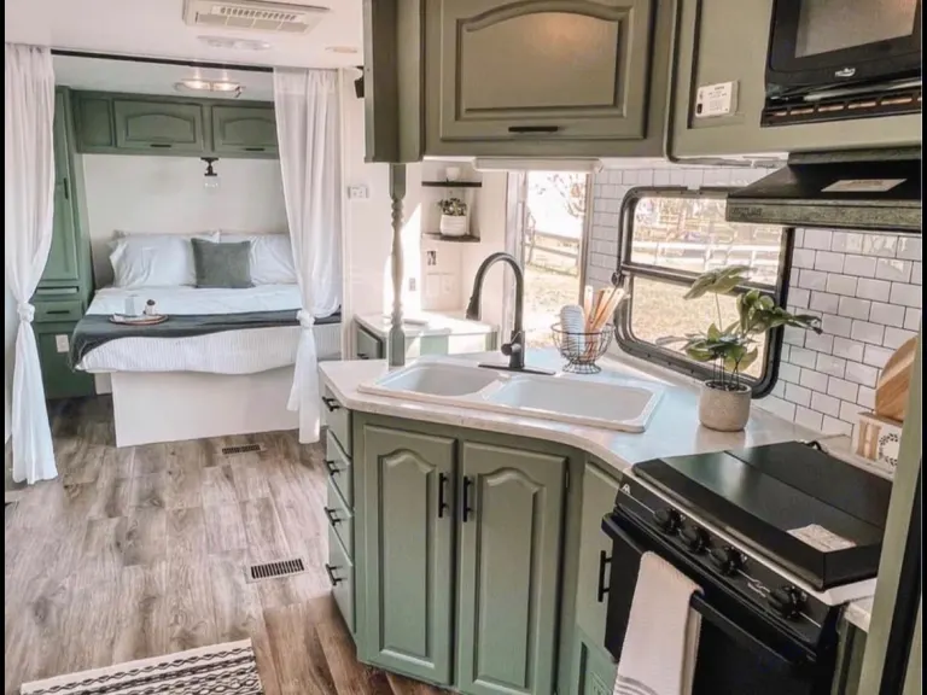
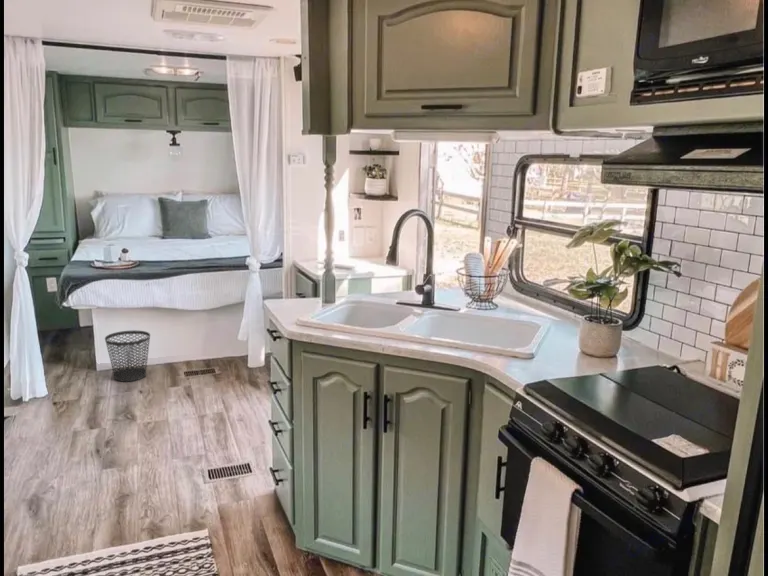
+ wastebasket (129, 356)
